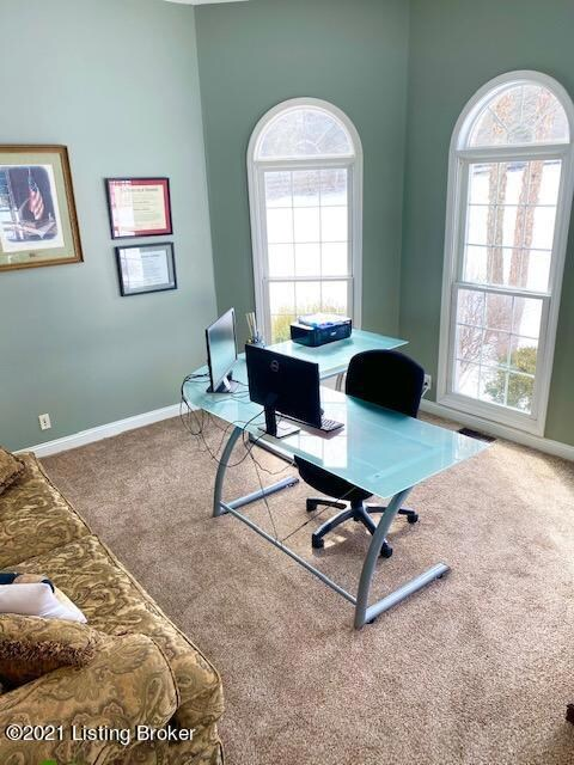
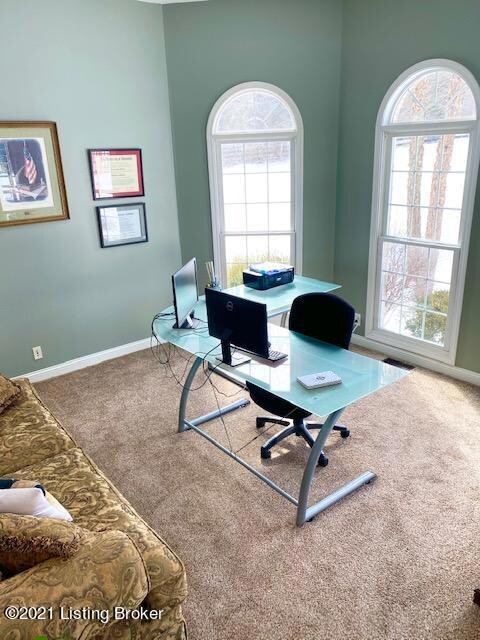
+ notepad (319, 379)
